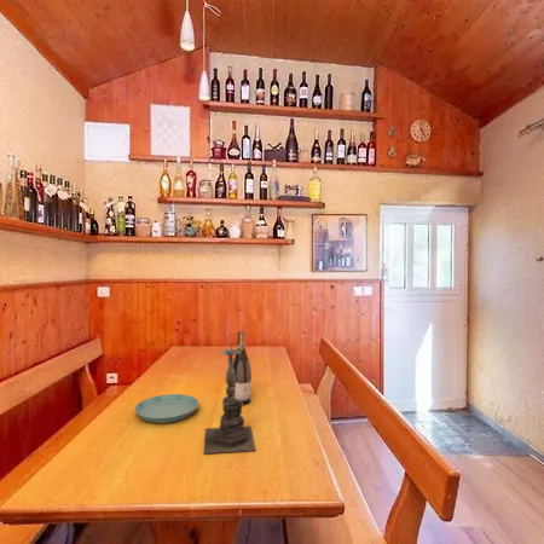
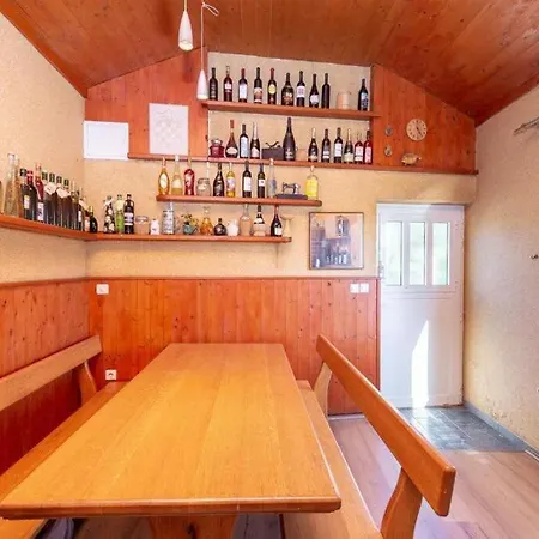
- candle holder (228, 387)
- wine bottle (241, 366)
- saucer (167, 409)
